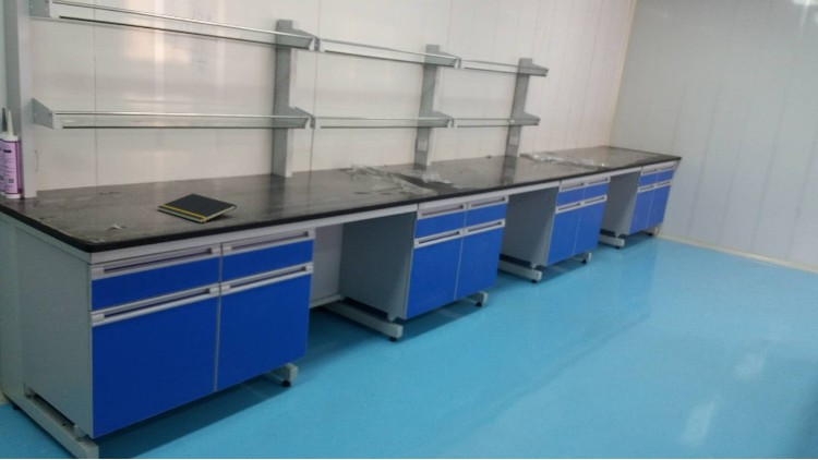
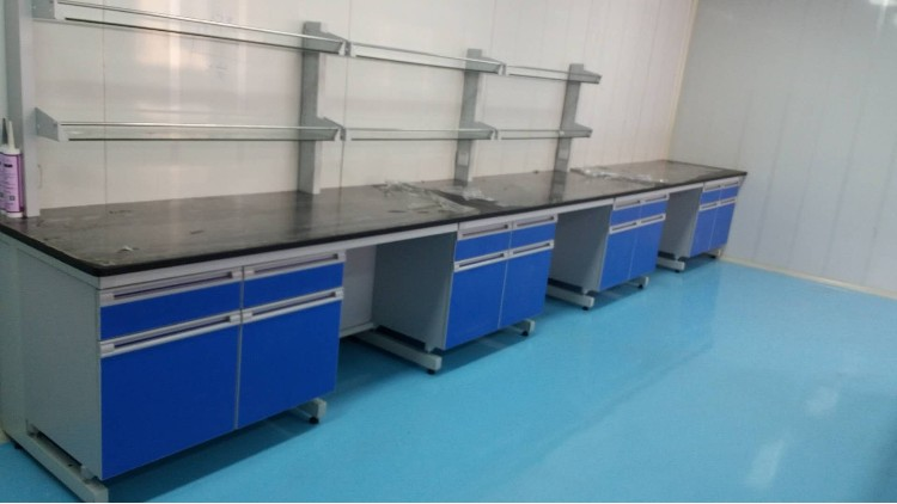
- notepad (196, 207)
